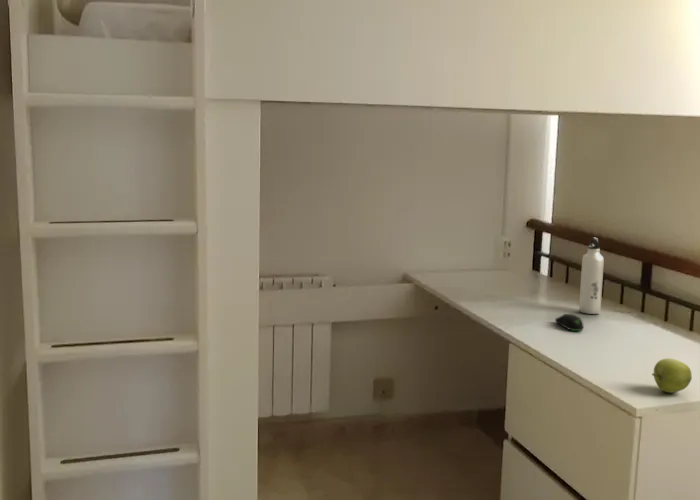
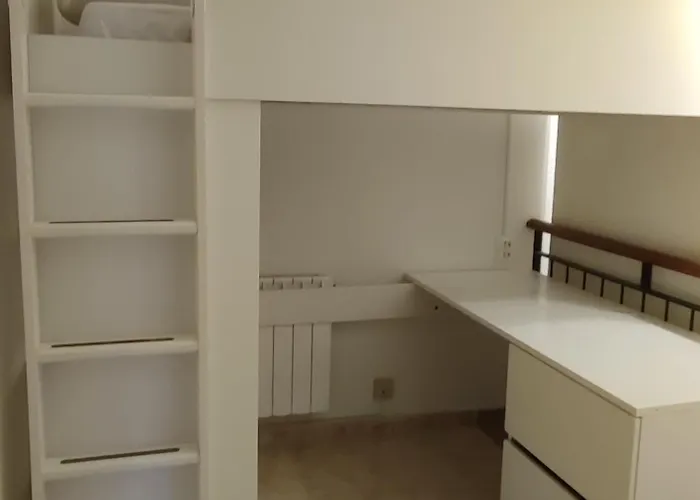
- water bottle (592, 275)
- computer mouse (569, 320)
- apple (670, 375)
